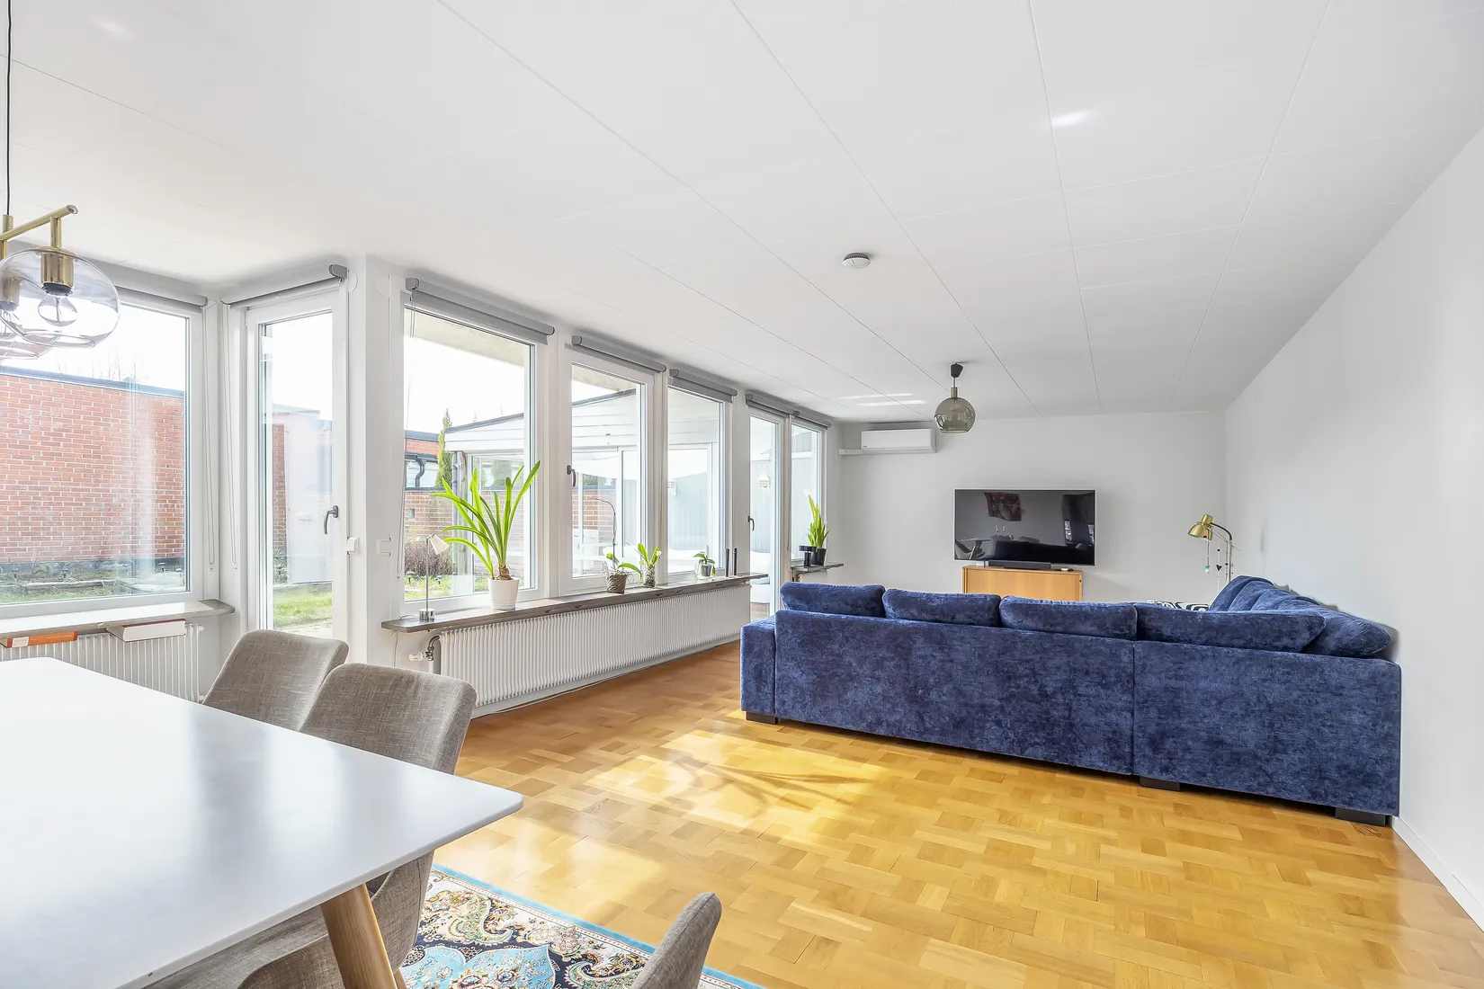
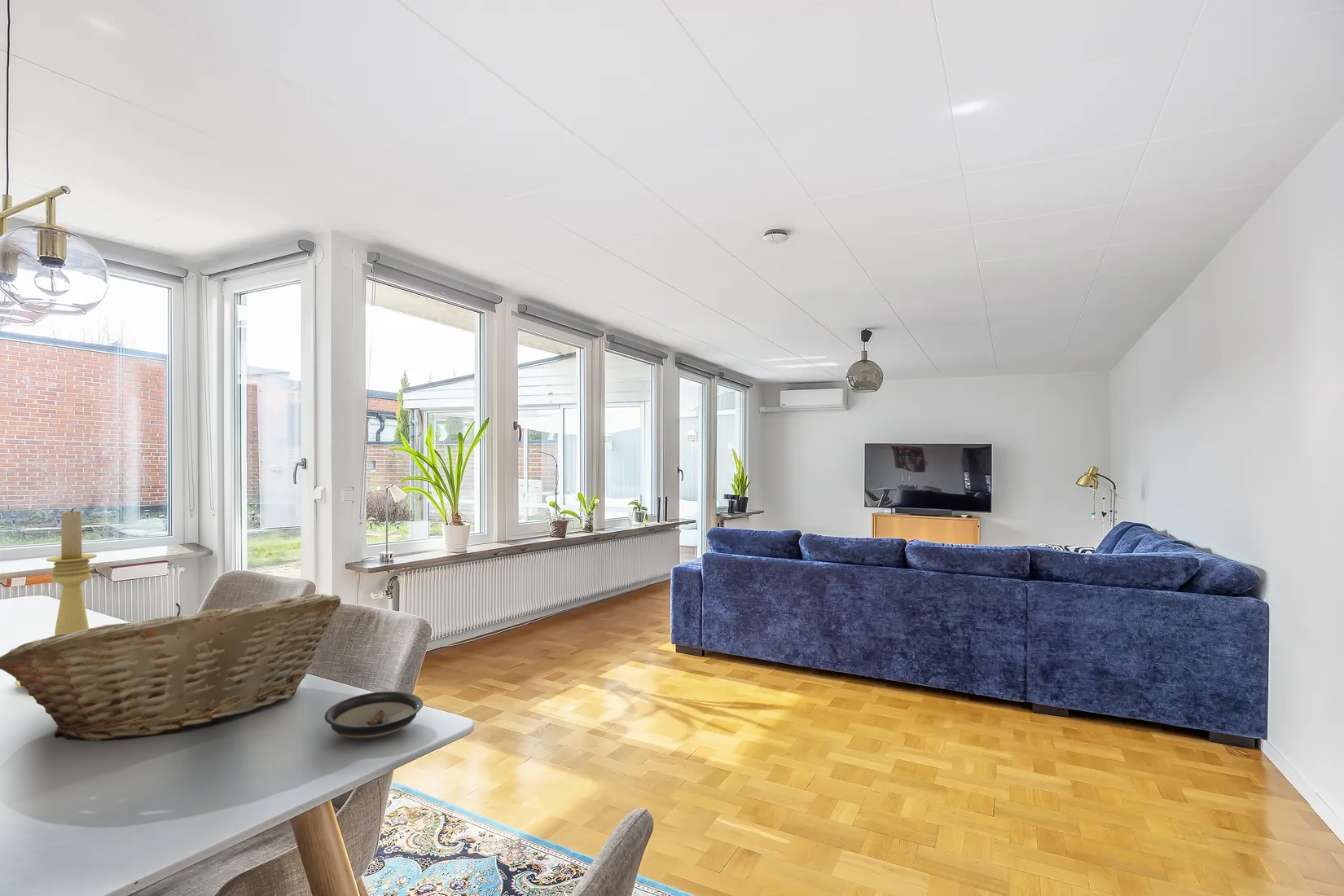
+ saucer (375, 718)
+ candle holder (72, 593)
+ fruit basket (190, 651)
